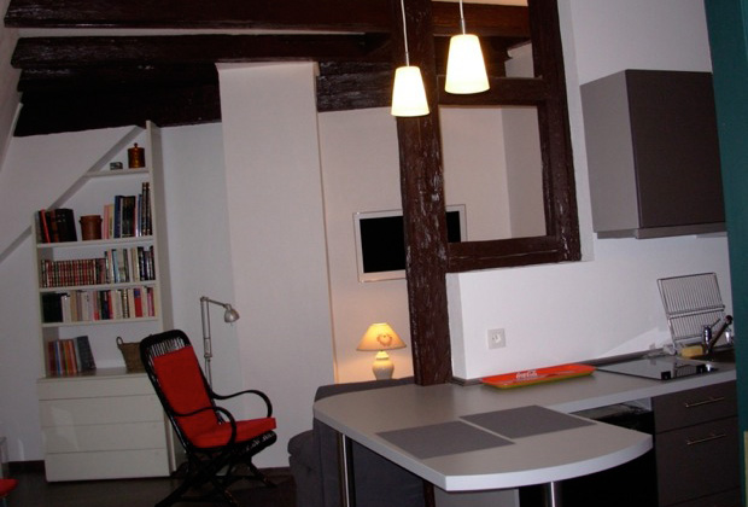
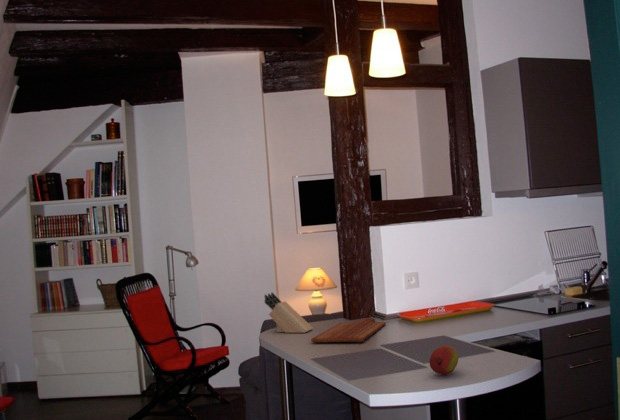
+ fruit (444, 359)
+ cutting board (351, 330)
+ knife block (287, 311)
